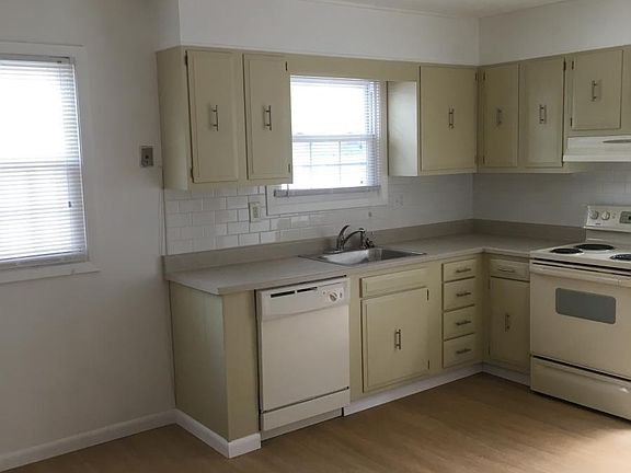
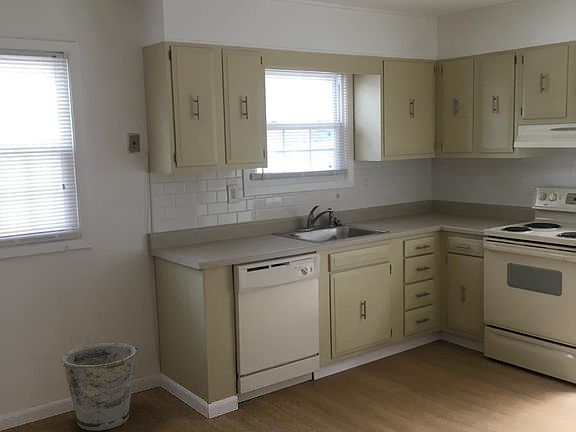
+ bucket (102, 388)
